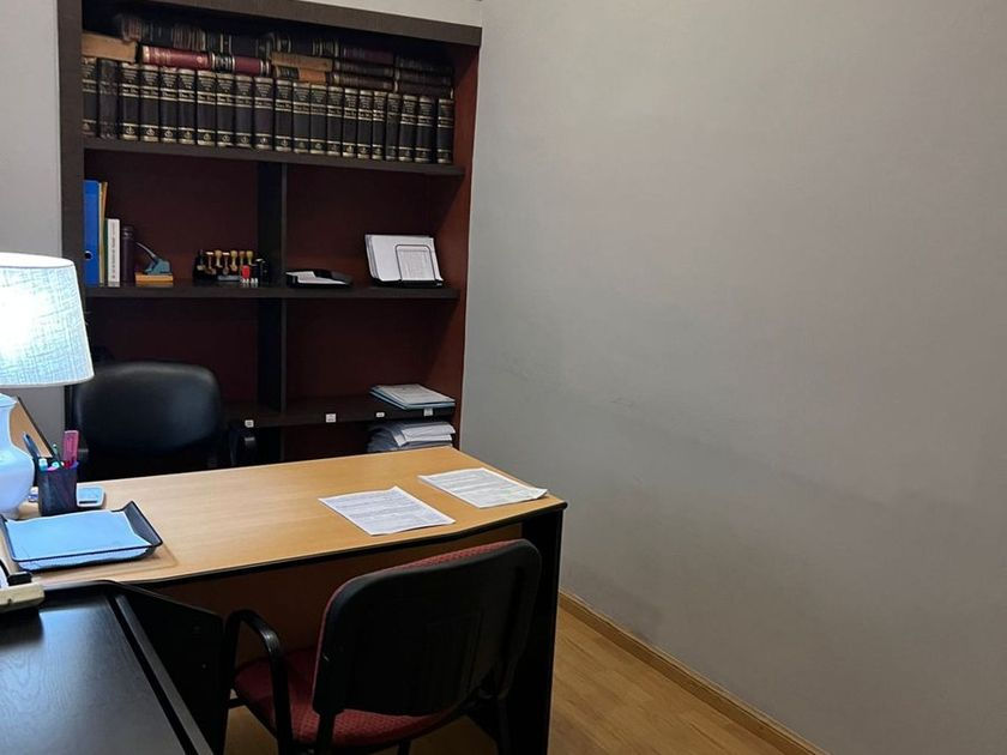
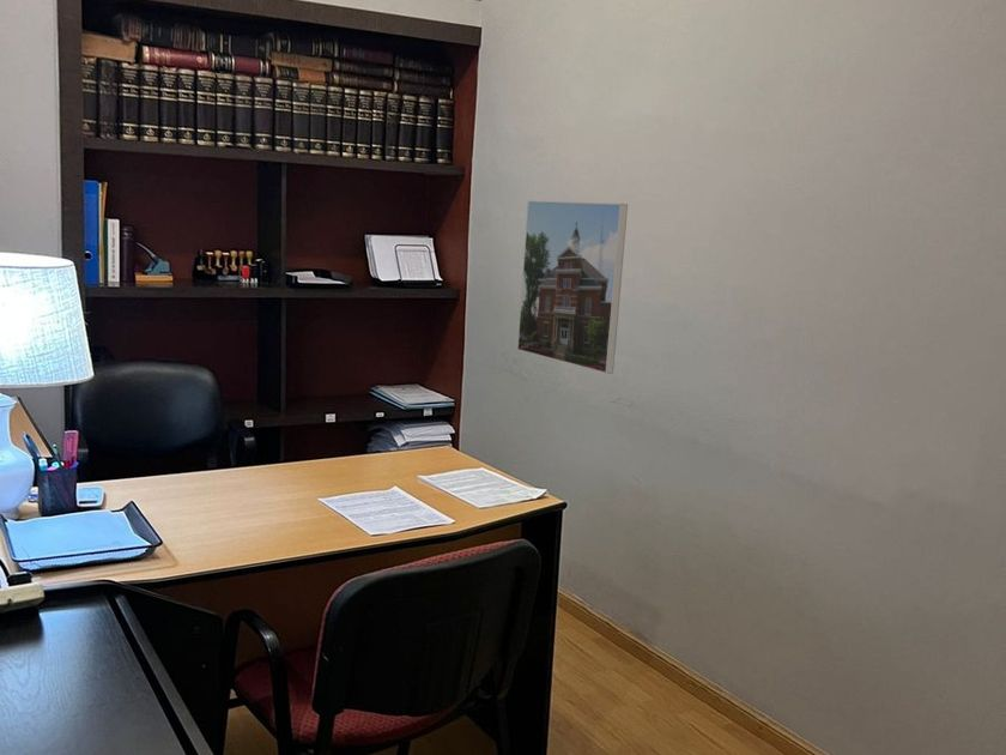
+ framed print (568, 282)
